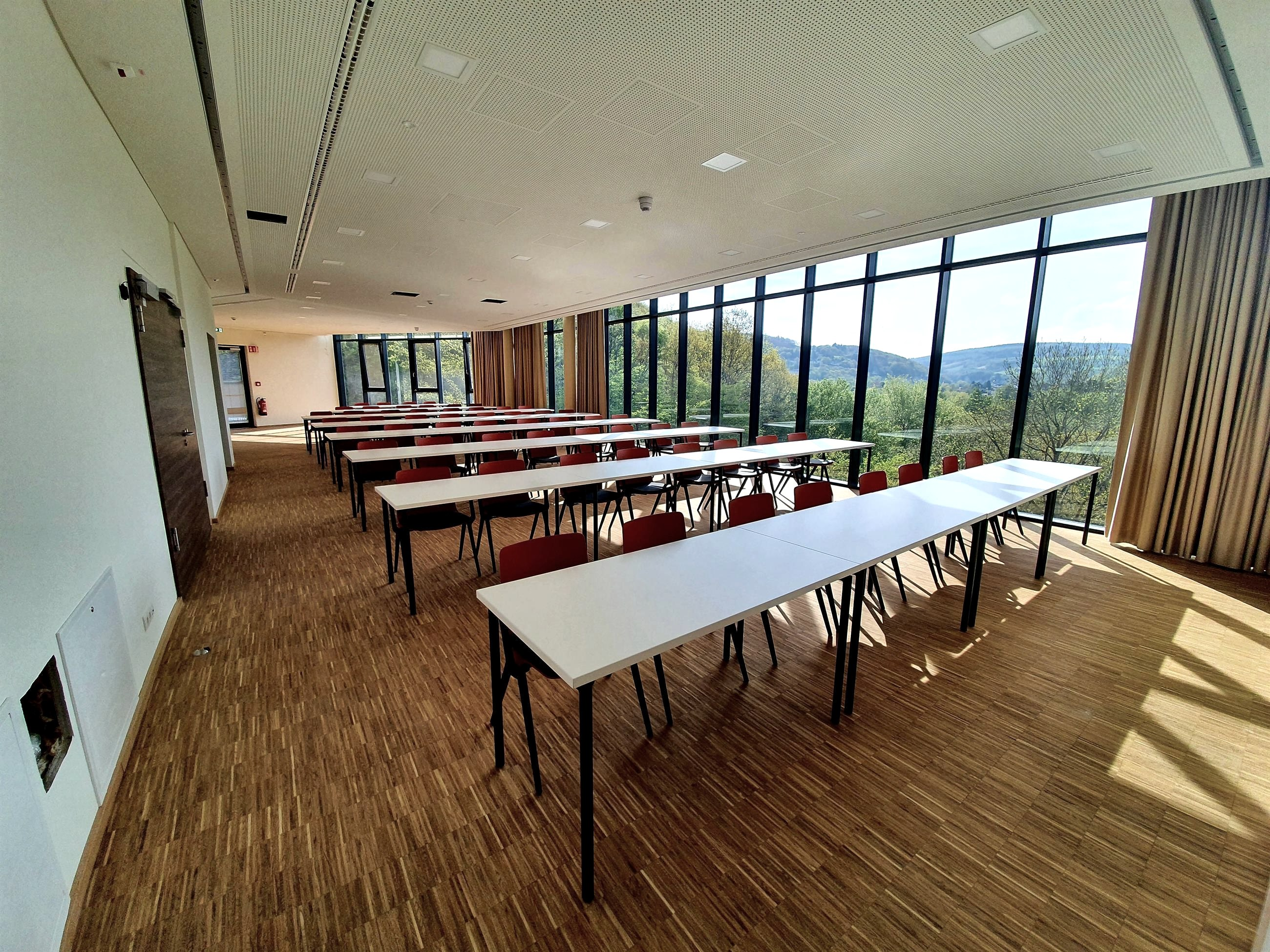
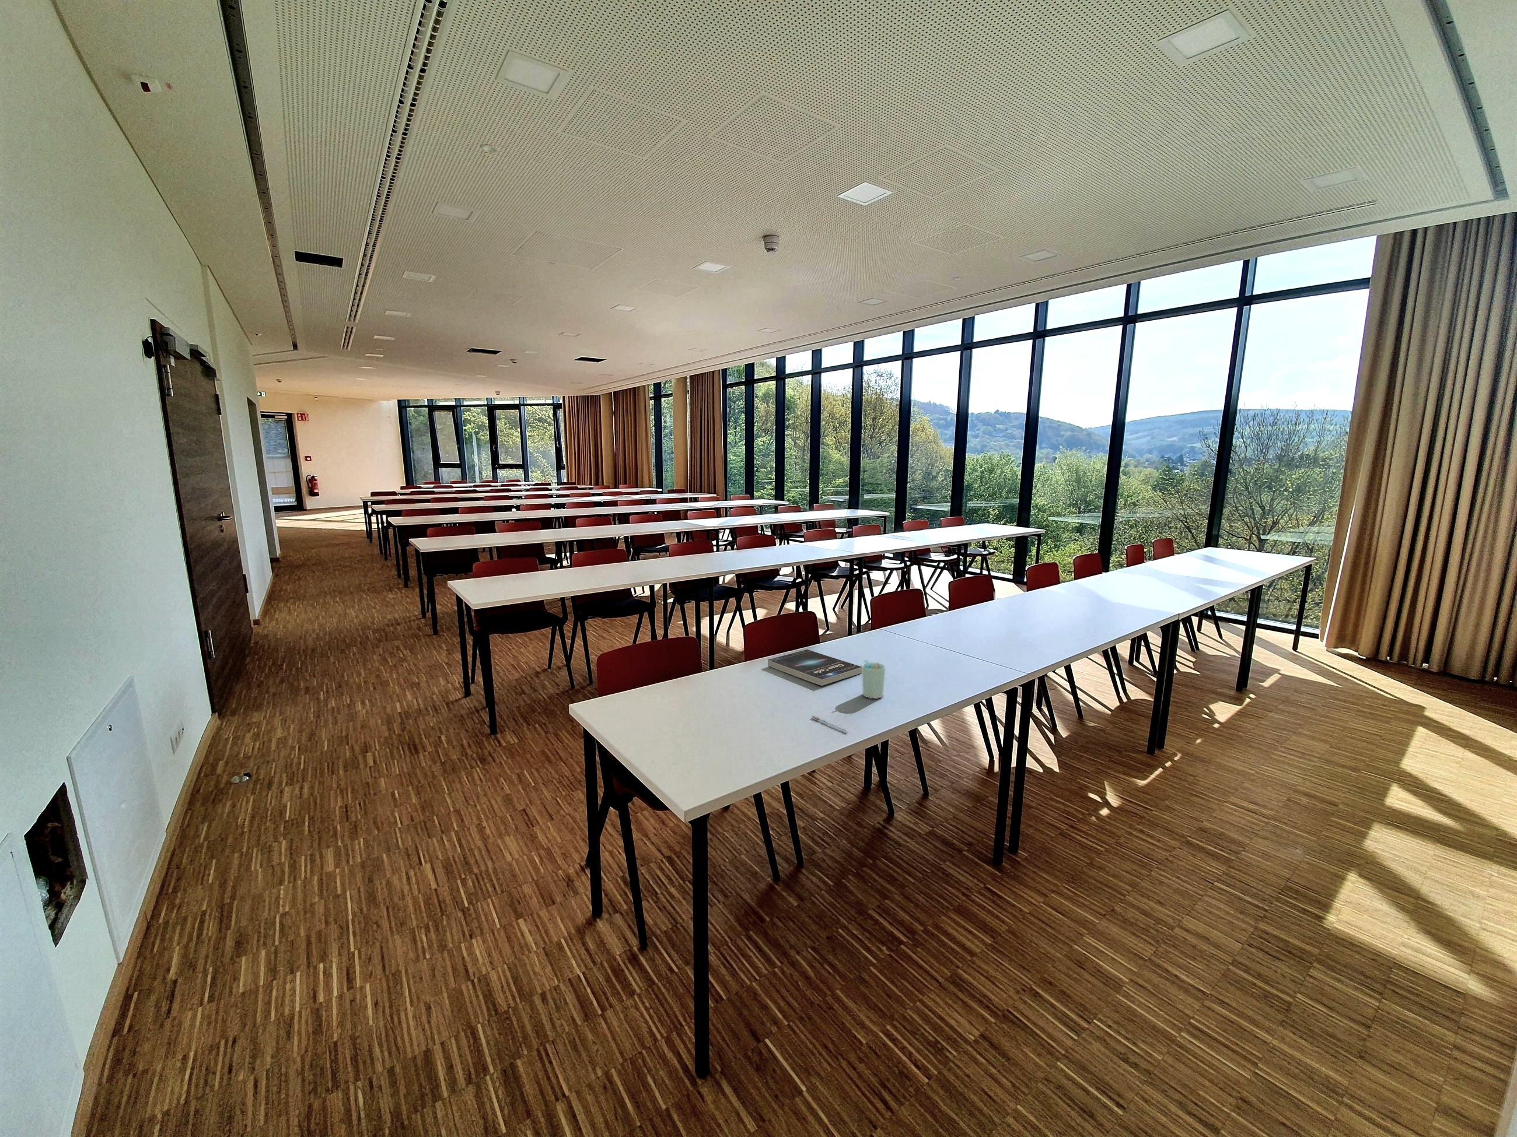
+ book (813, 666)
+ pen (829, 724)
+ cup (873, 677)
